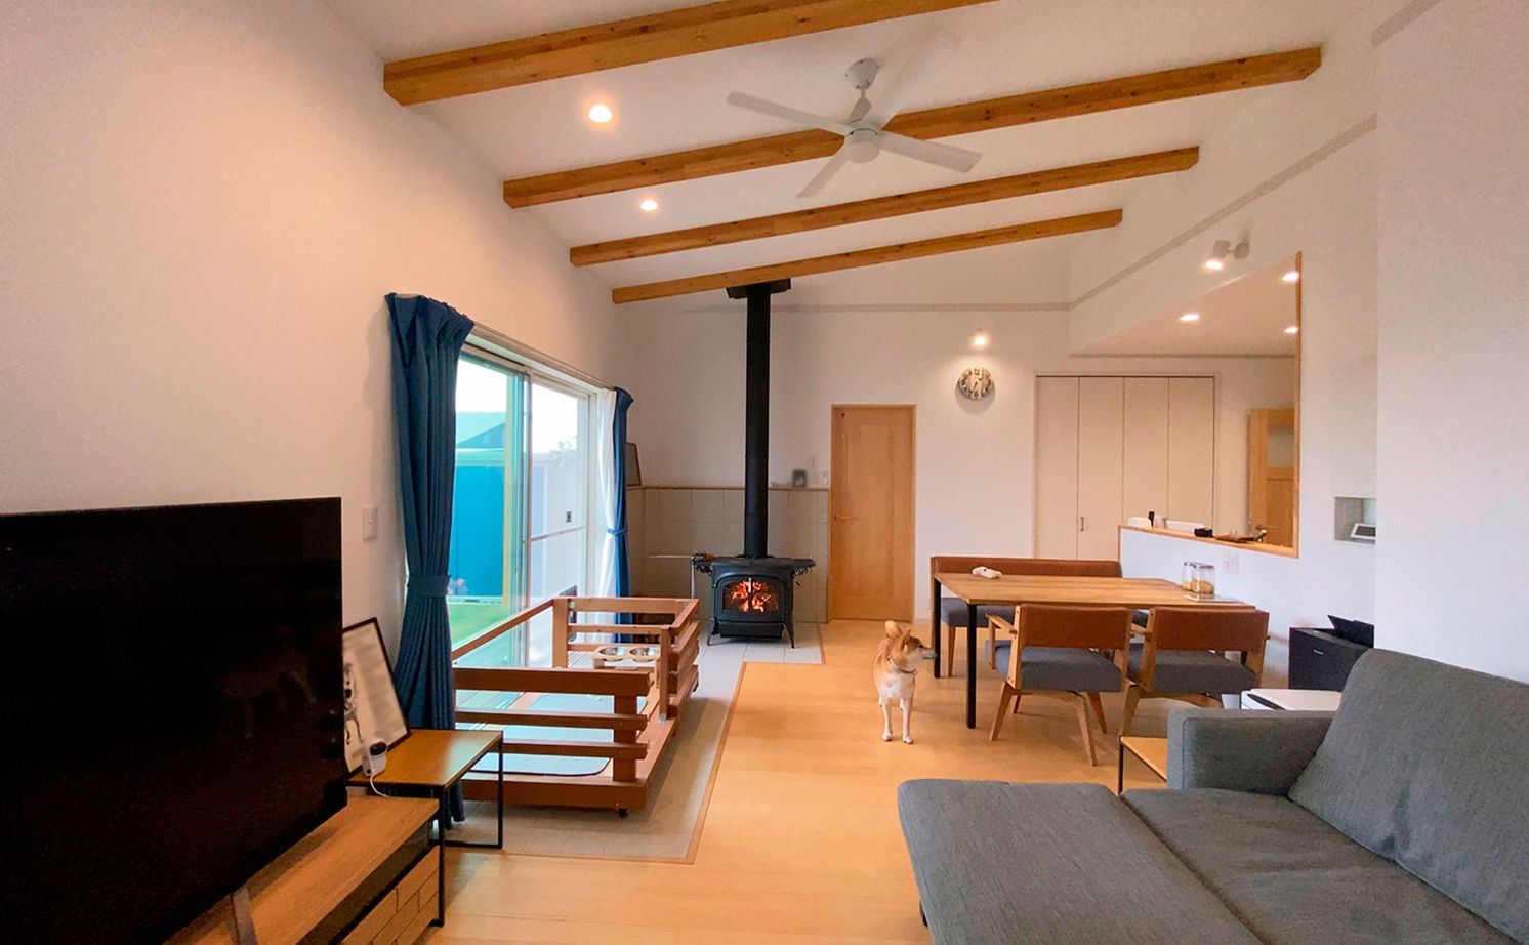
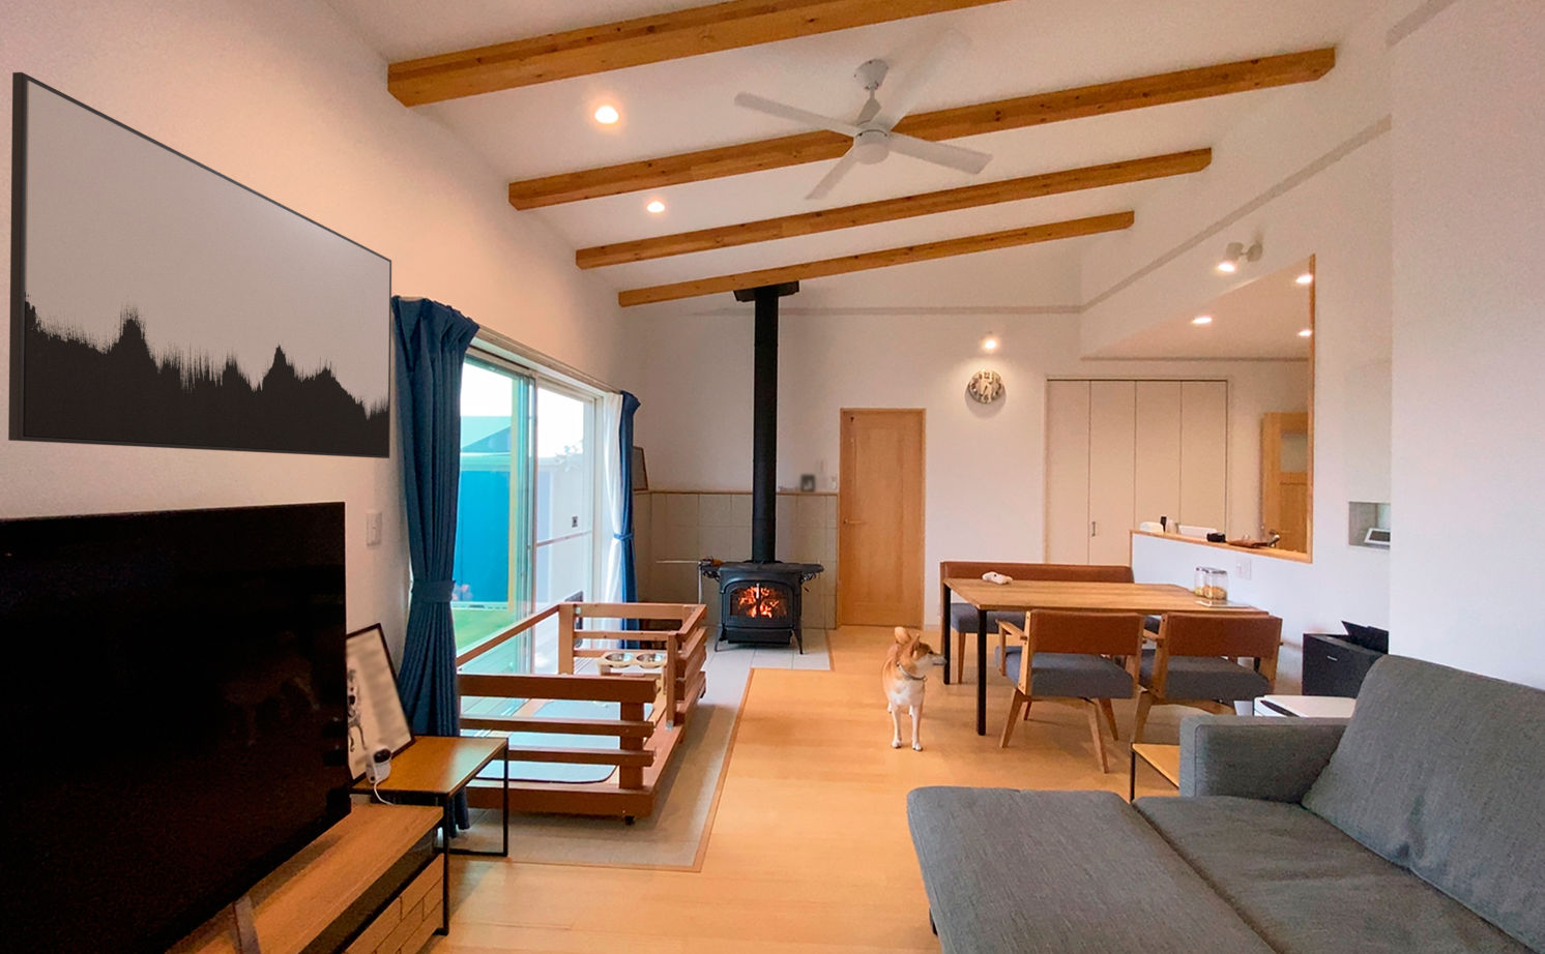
+ wall art (257, 323)
